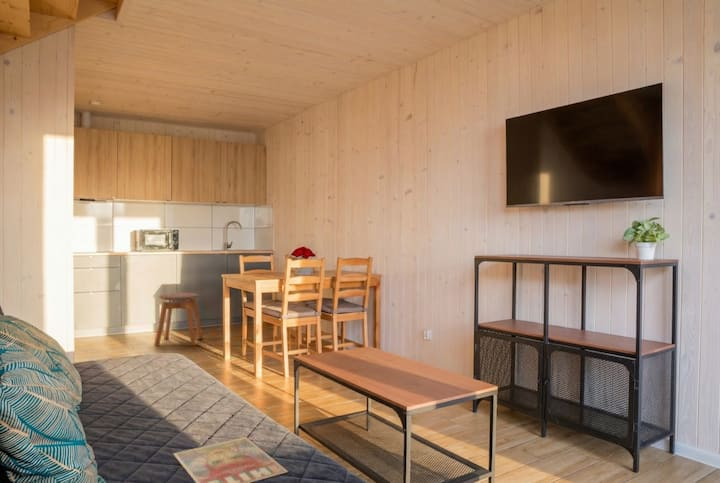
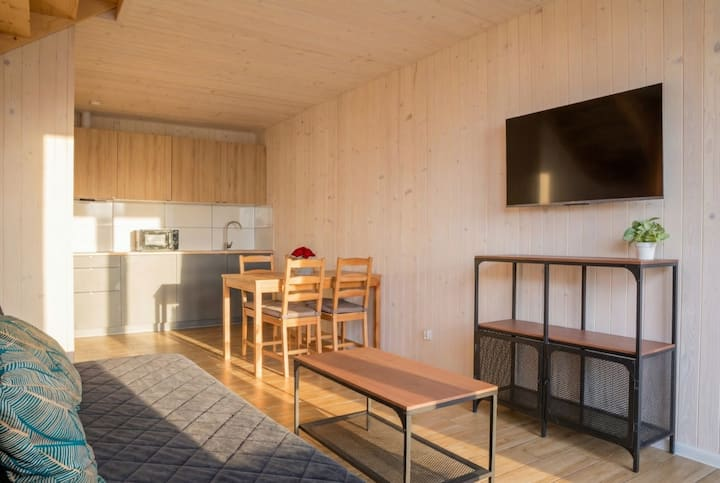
- stool (187, 315)
- magazine (228, 462)
